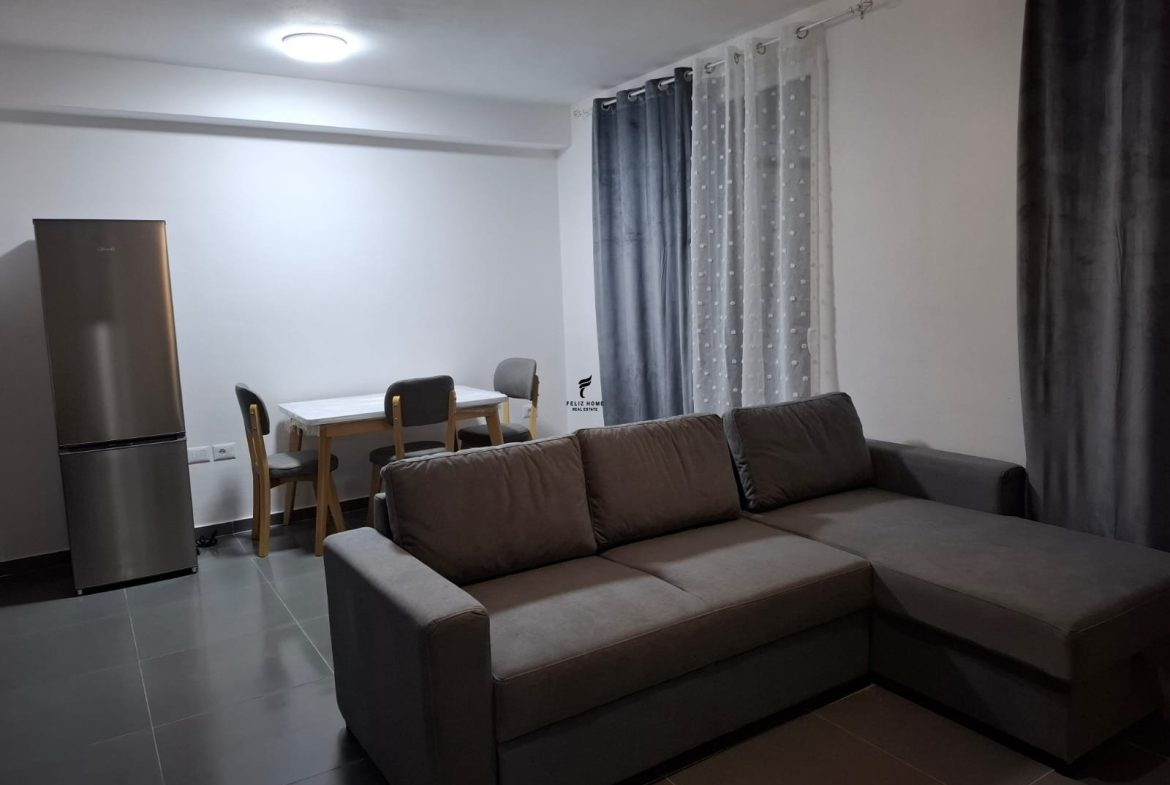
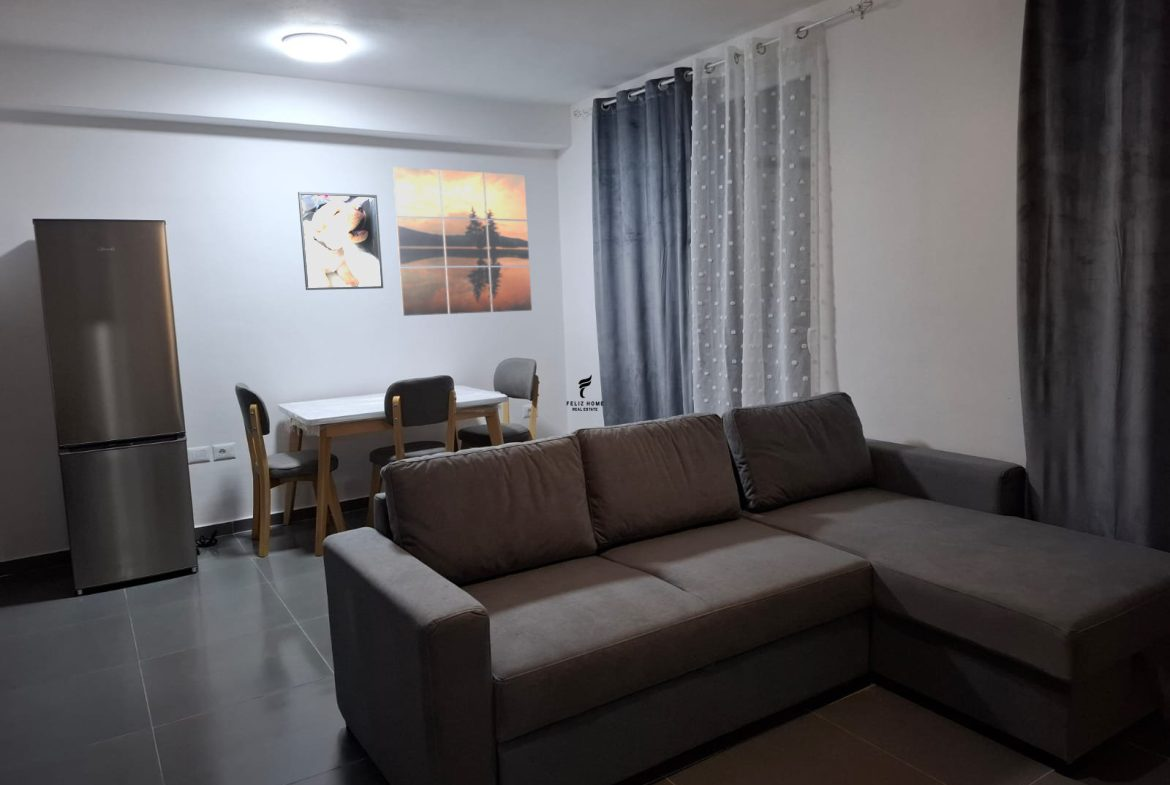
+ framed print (341, 241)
+ wall art (466, 242)
